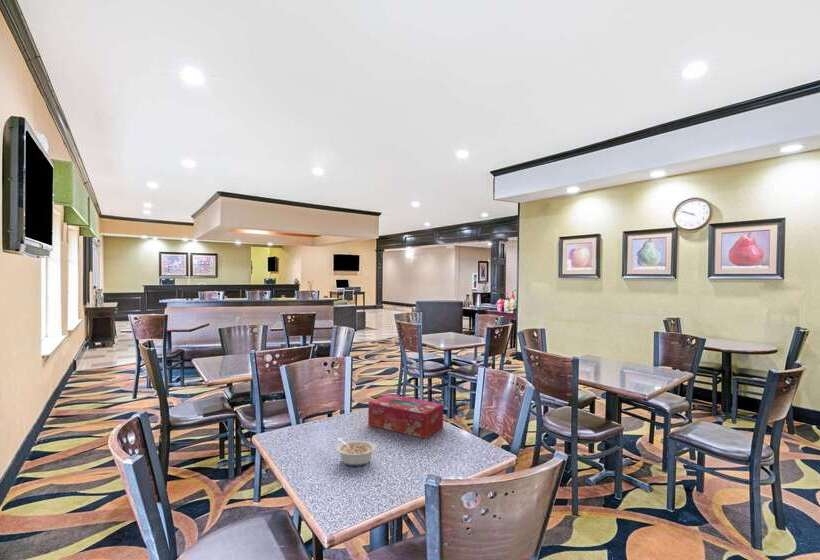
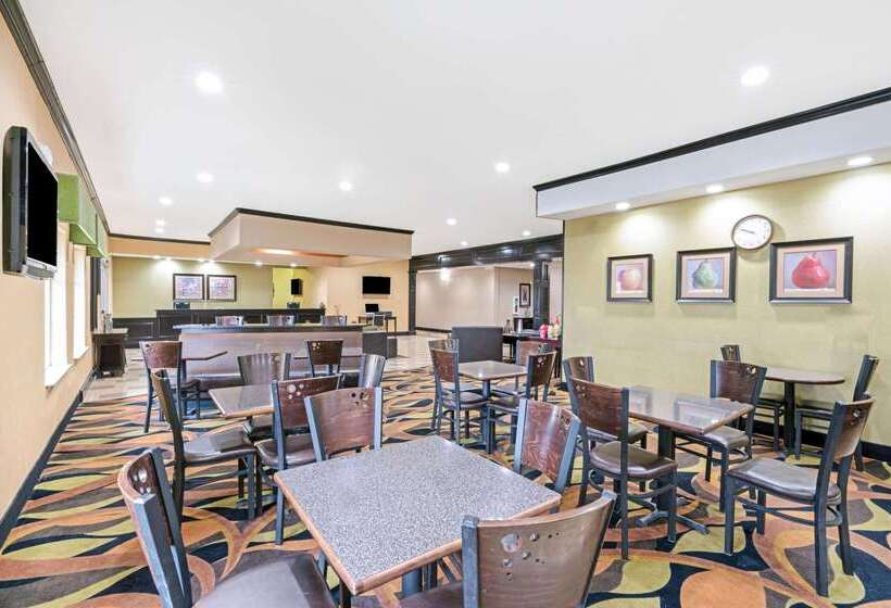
- legume (354, 452)
- tissue box (405, 414)
